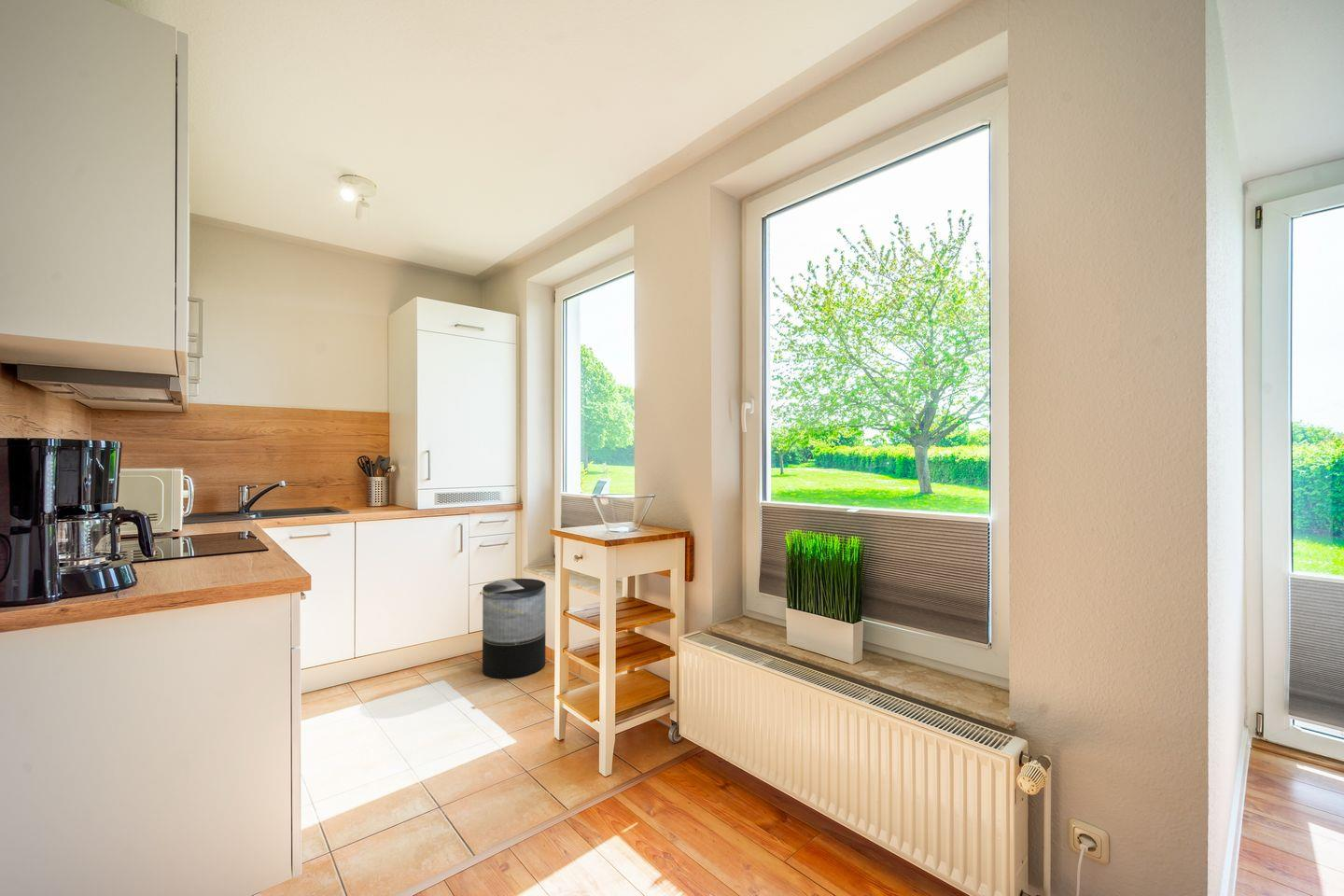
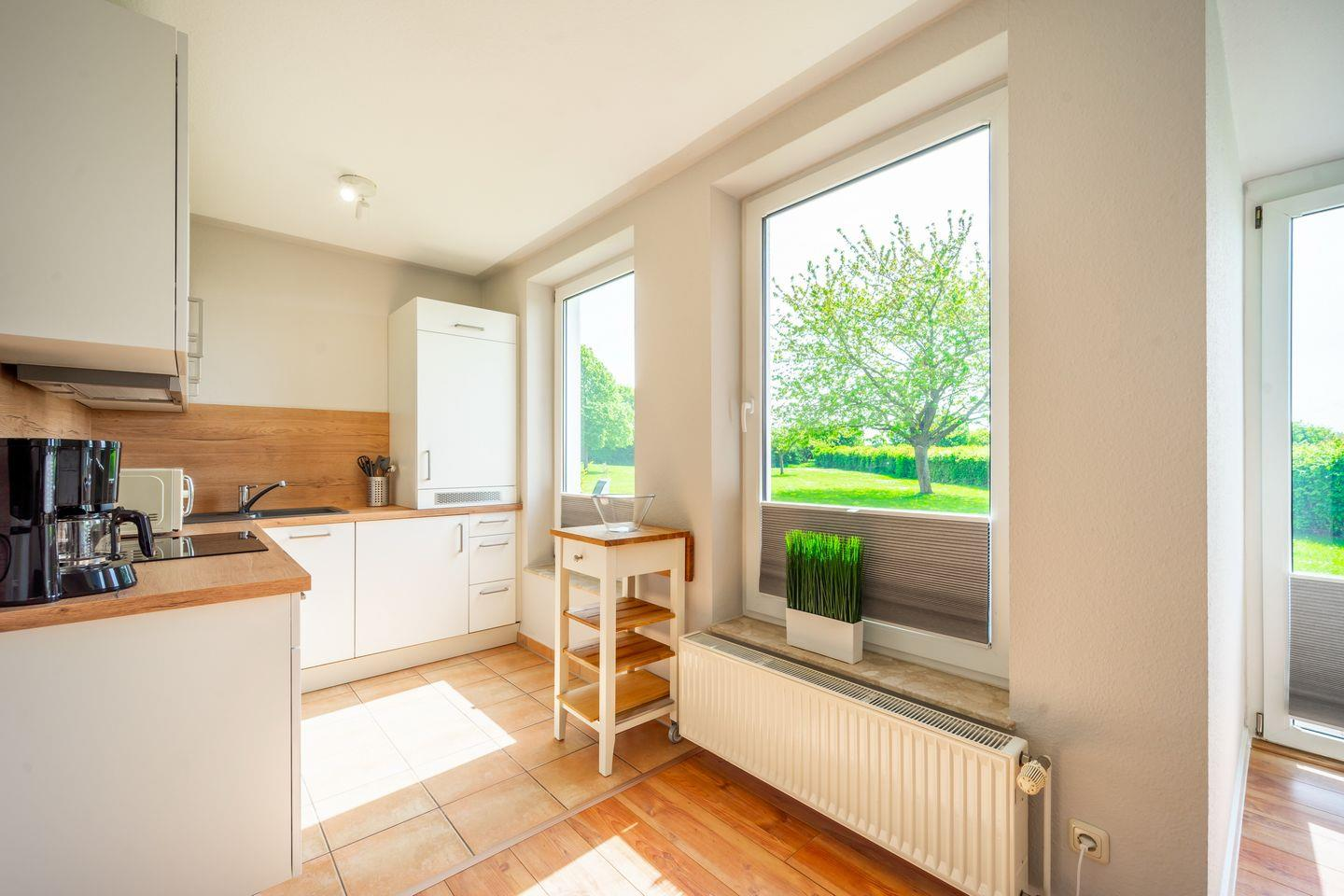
- trash can (514, 625)
